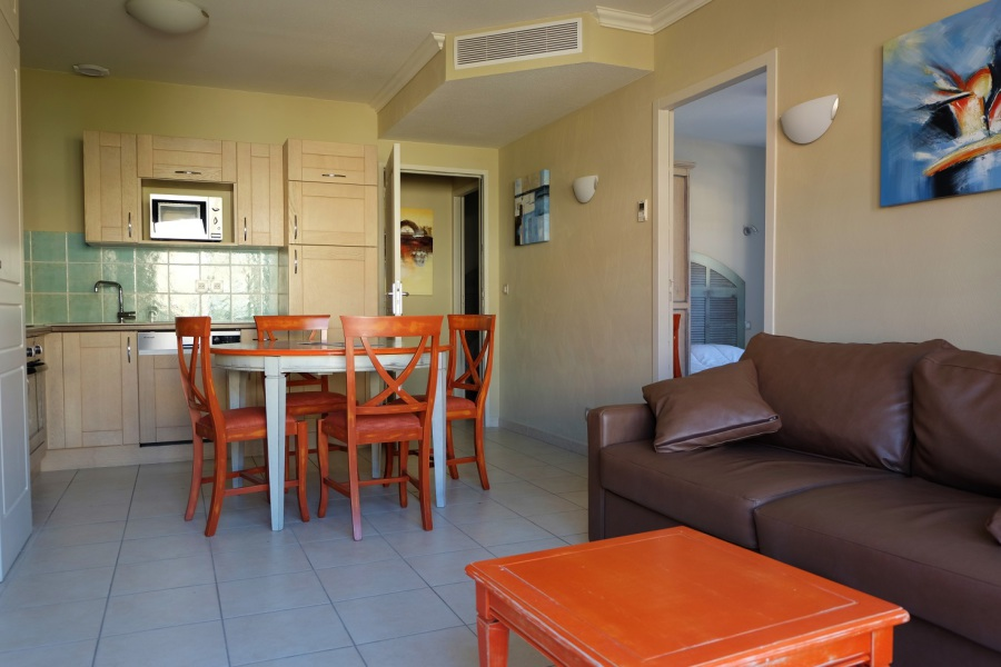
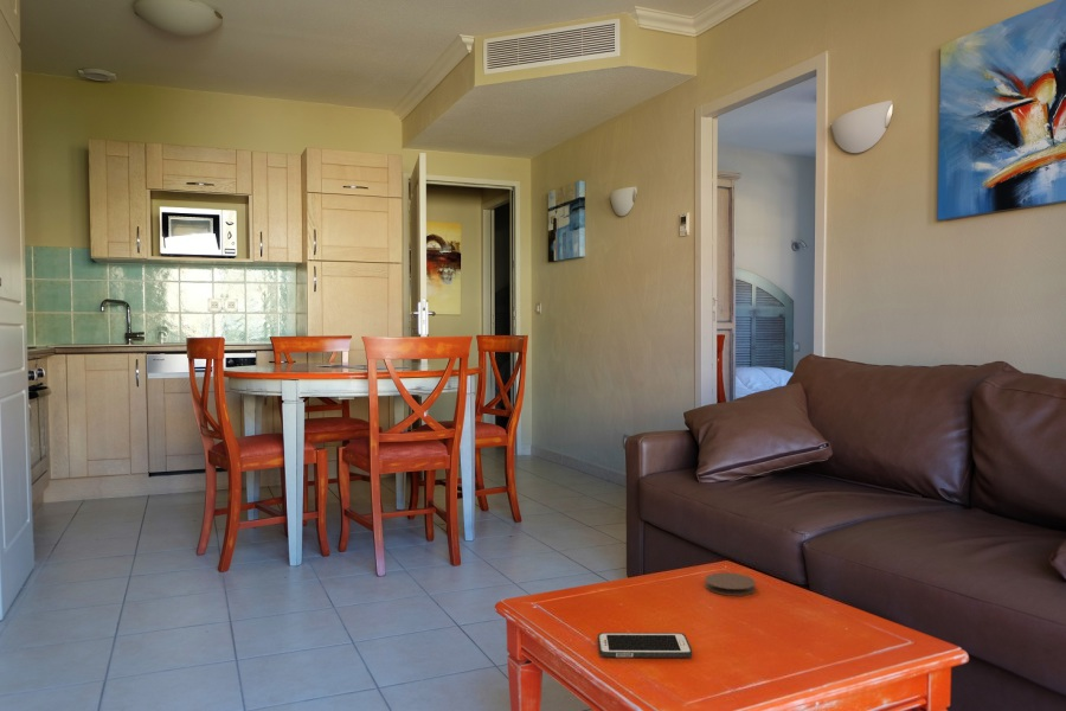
+ cell phone (643, 645)
+ coaster (730, 583)
